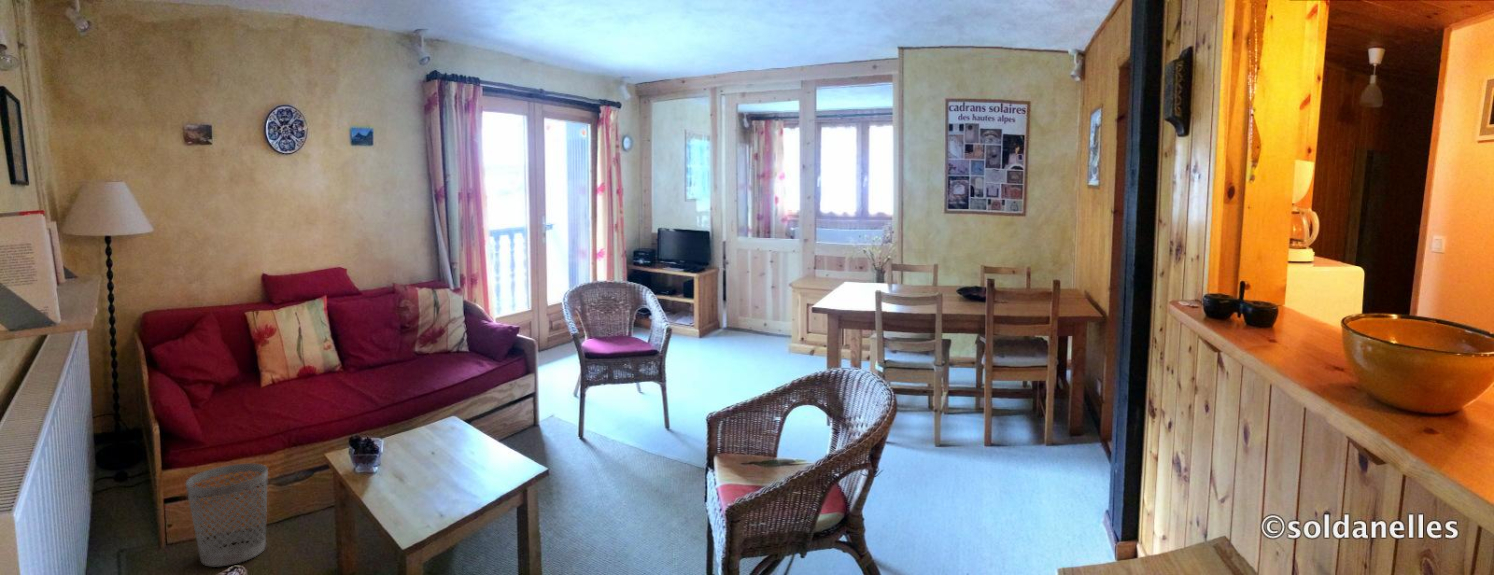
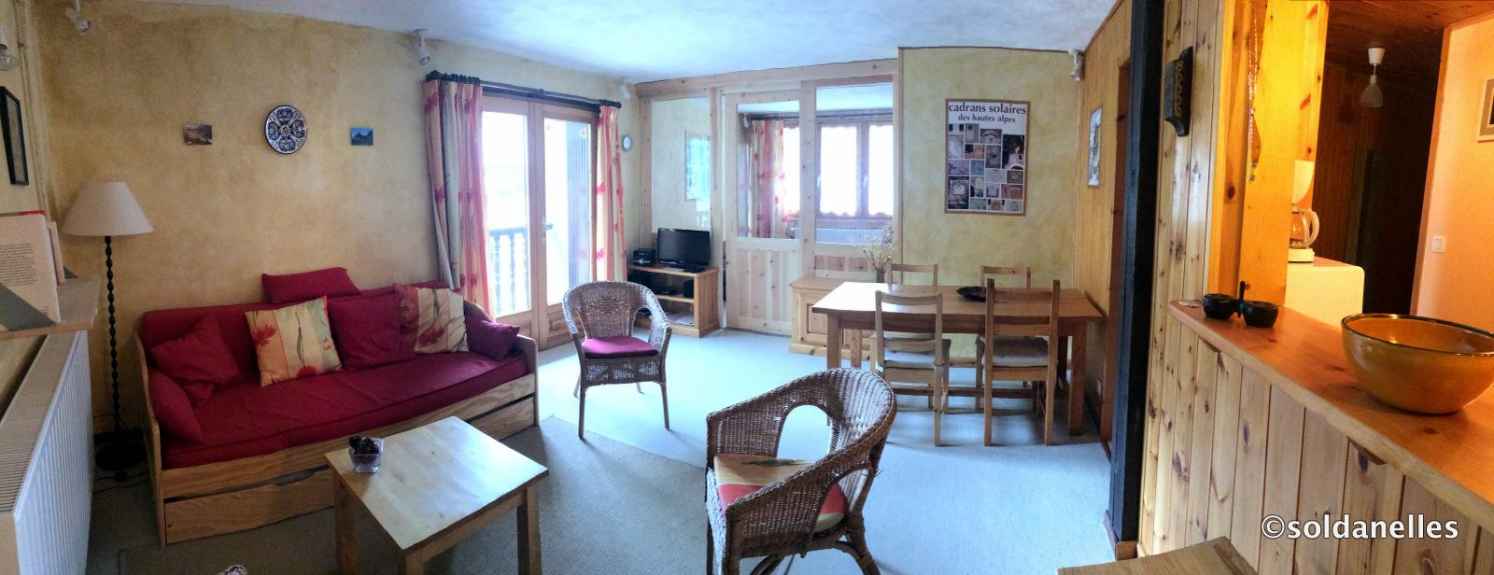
- wastebasket (230, 515)
